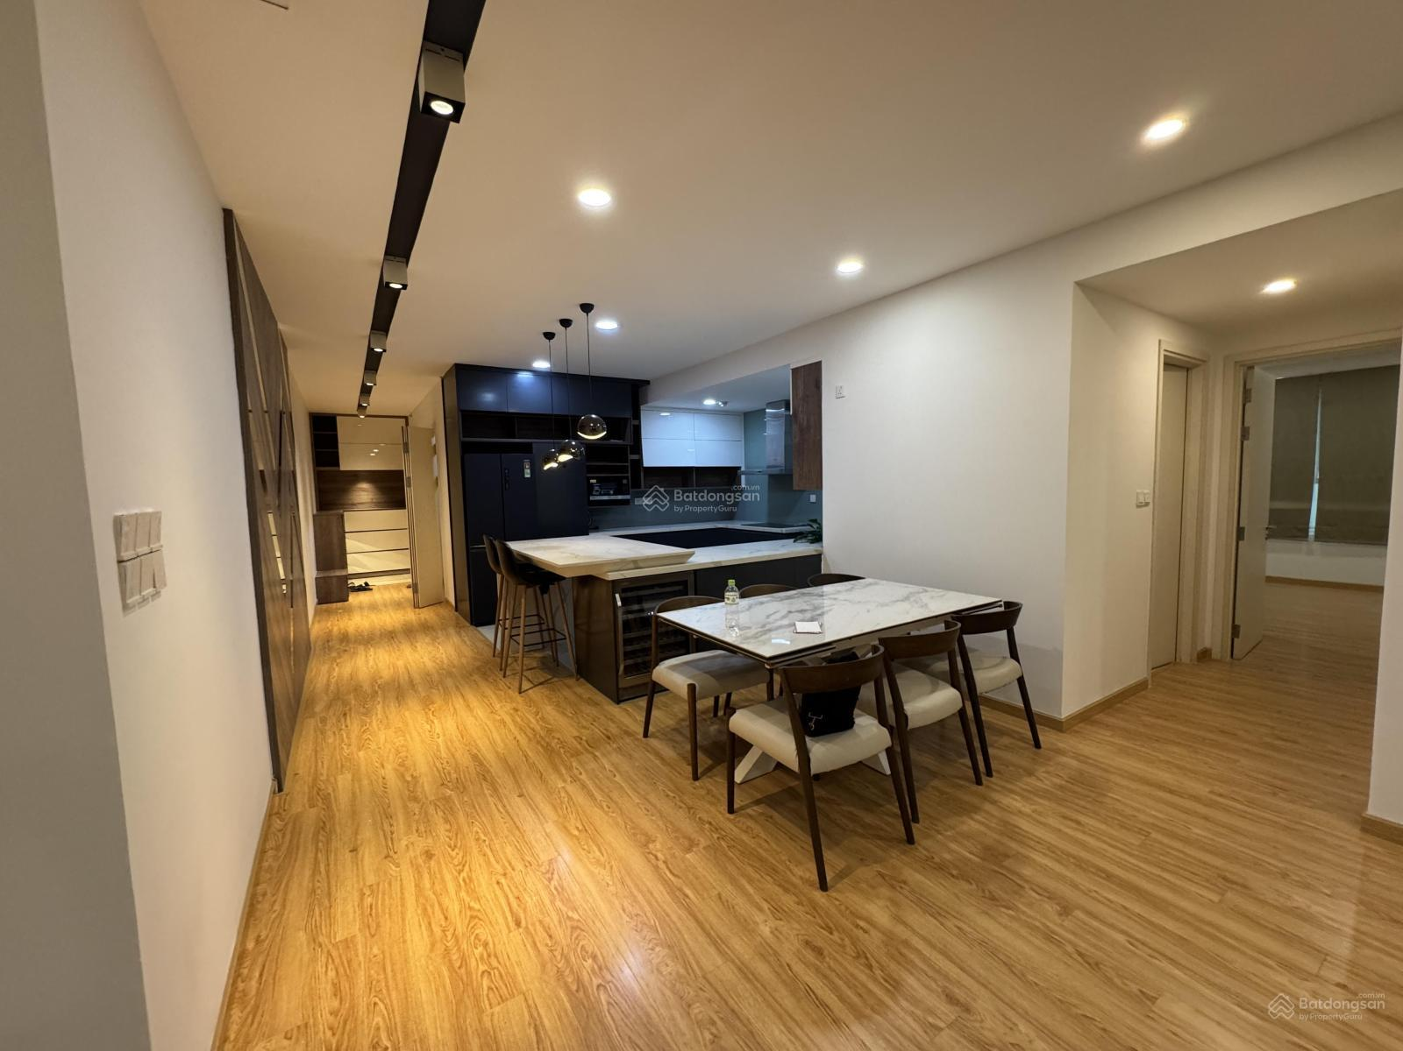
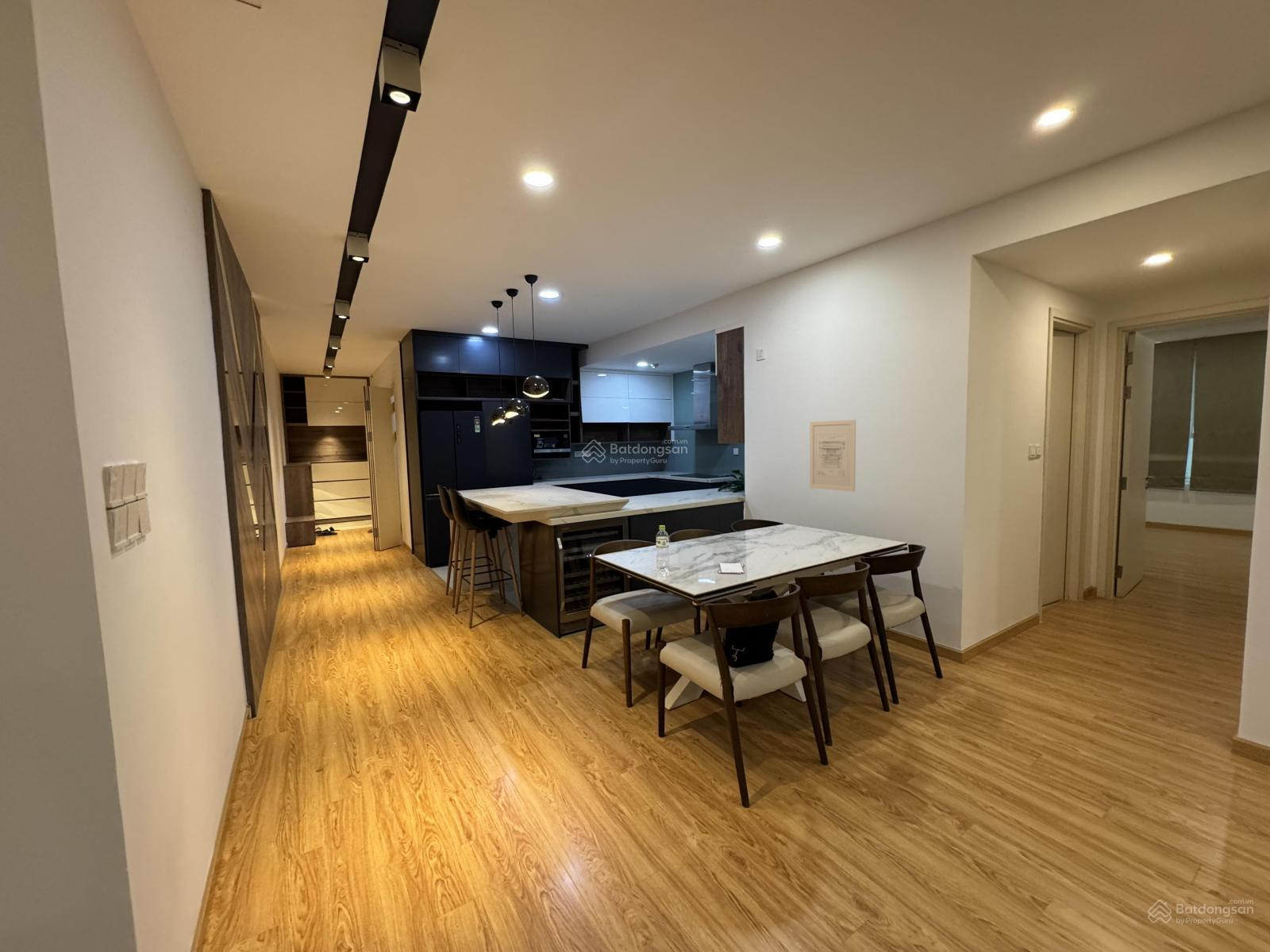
+ wall art (831, 455)
